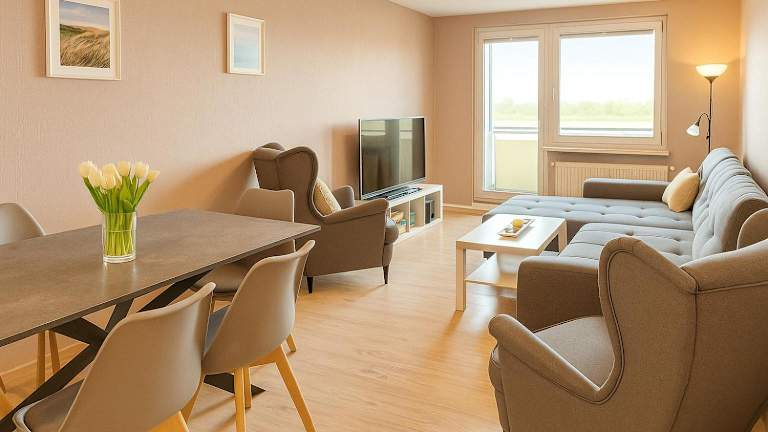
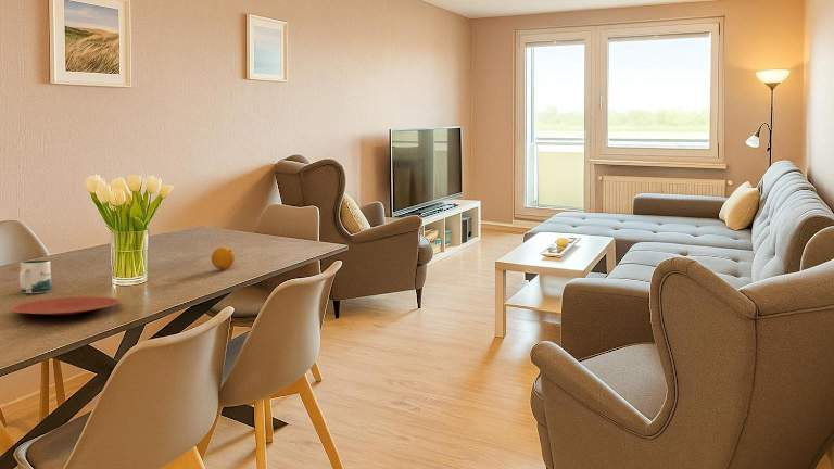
+ plate (66, 308)
+ fruit (223, 257)
+ mug (31, 277)
